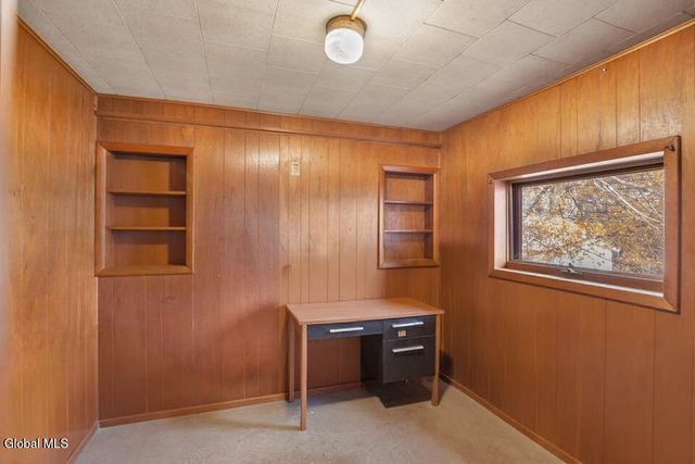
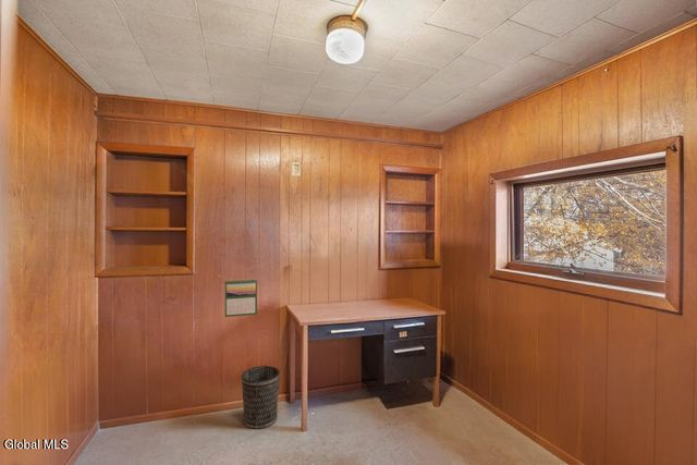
+ wastebasket (260, 396)
+ calendar (241, 296)
